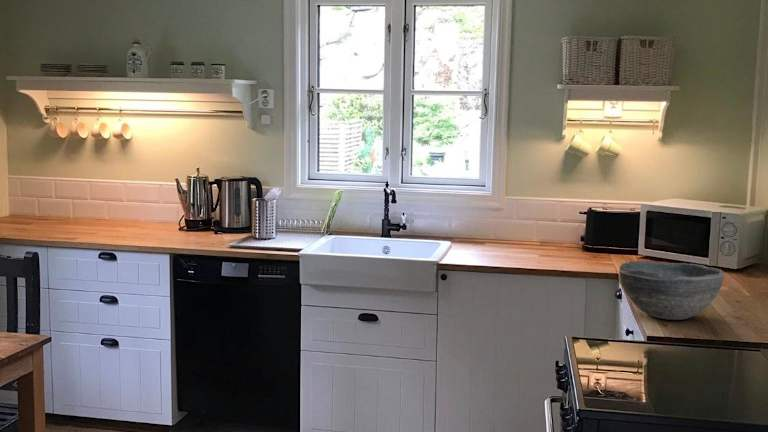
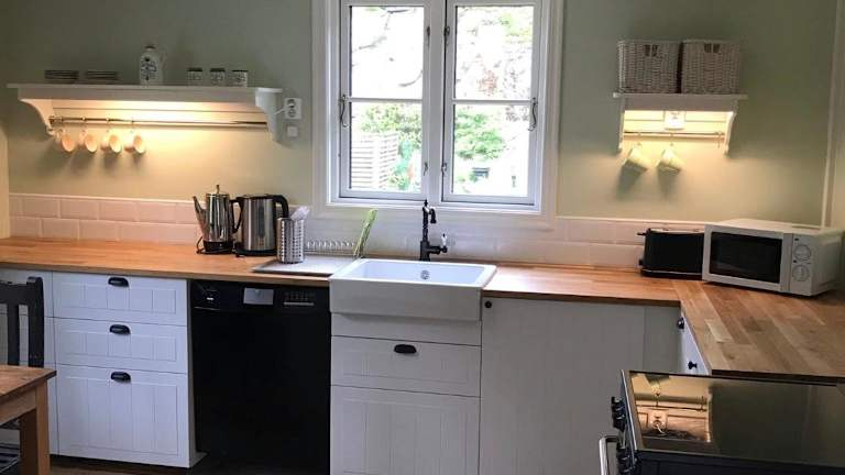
- bowl (668, 291)
